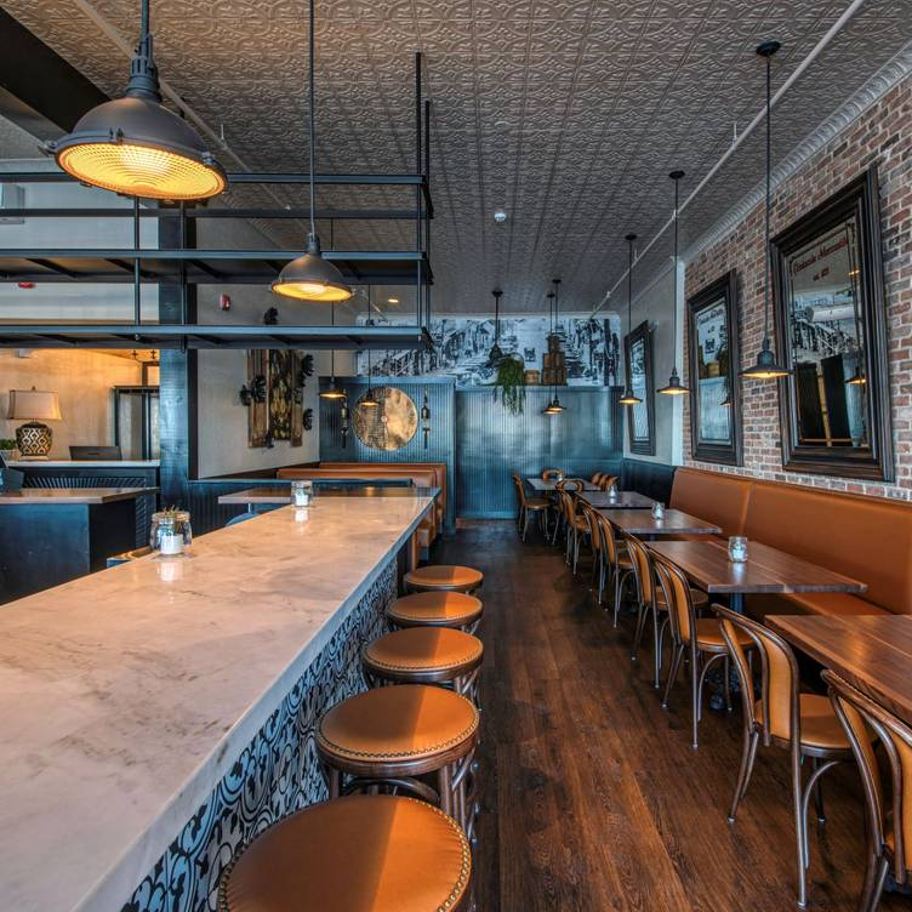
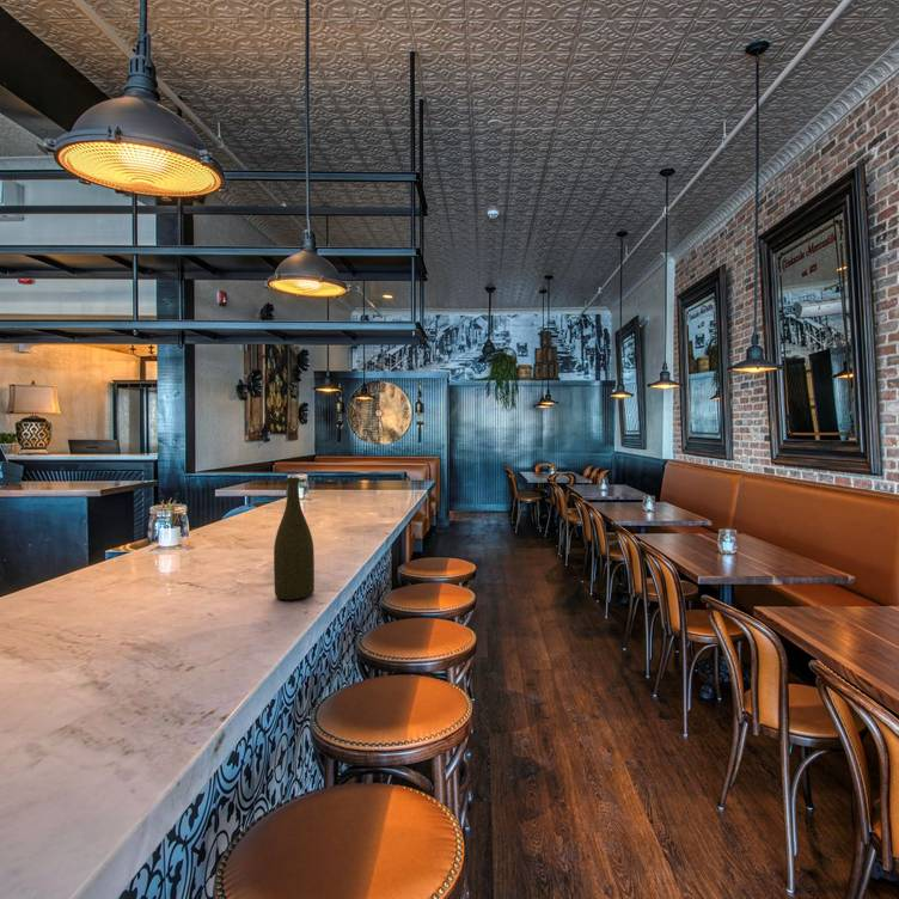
+ bottle (293, 536)
